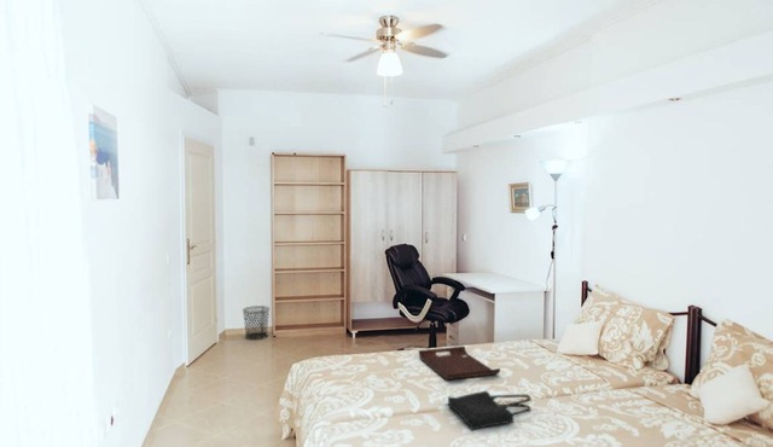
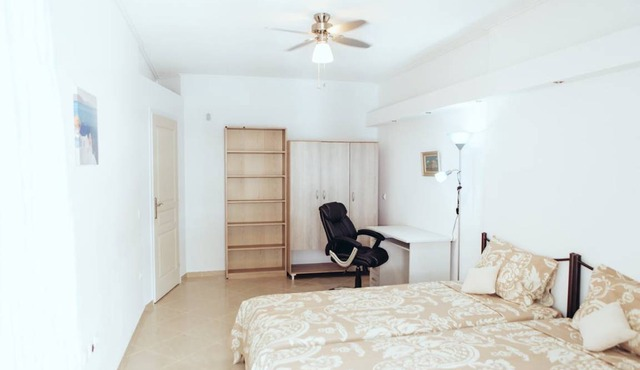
- waste bin (256, 321)
- tote bag (494, 406)
- serving tray (457, 362)
